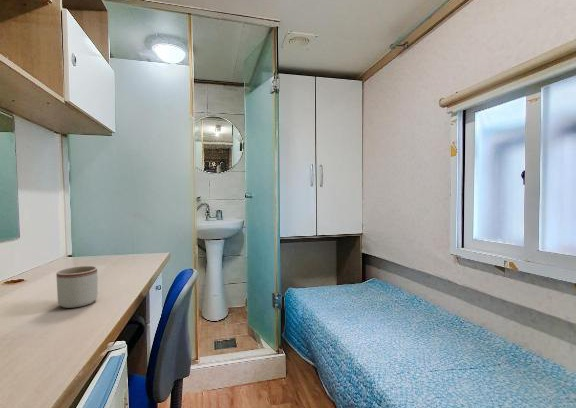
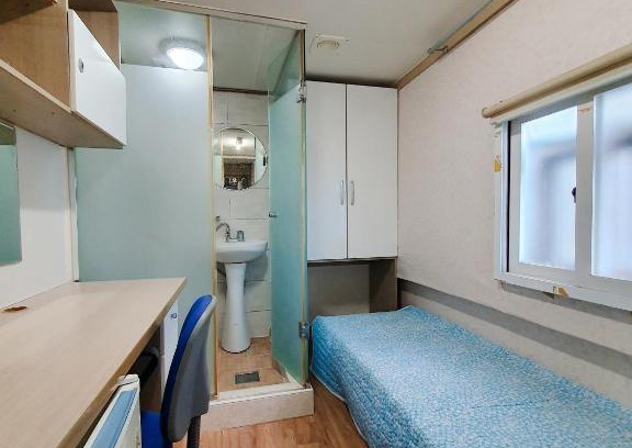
- mug (79, 284)
